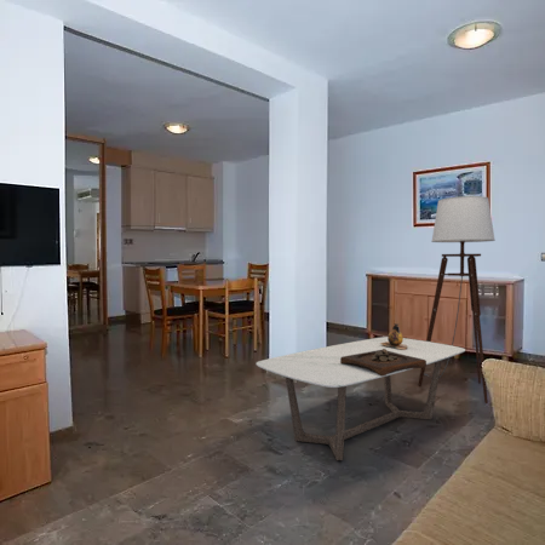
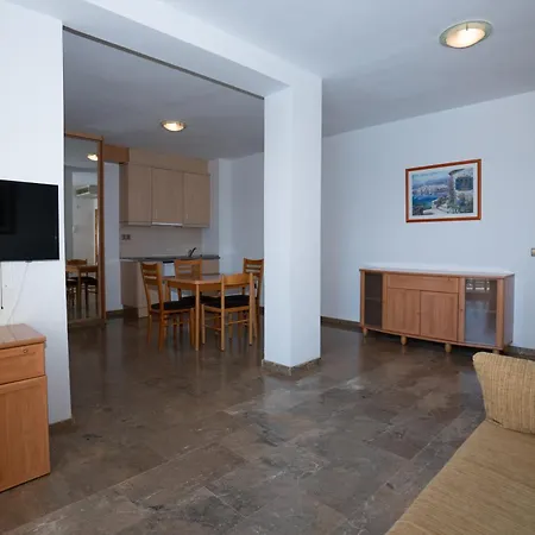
- vase (395, 334)
- floor lamp (459, 294)
- wooden tray (382, 356)
- coffee table (366, 380)
